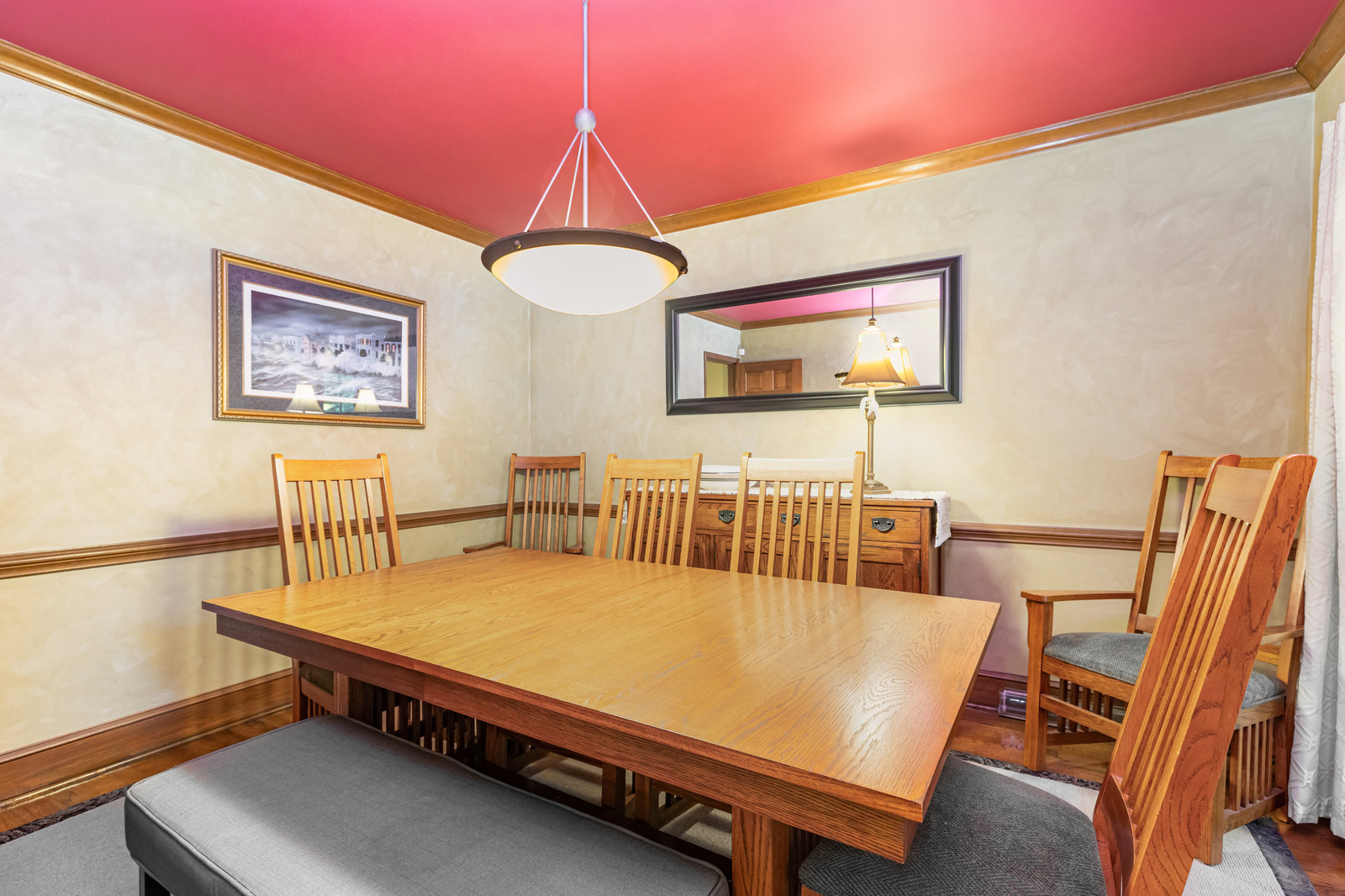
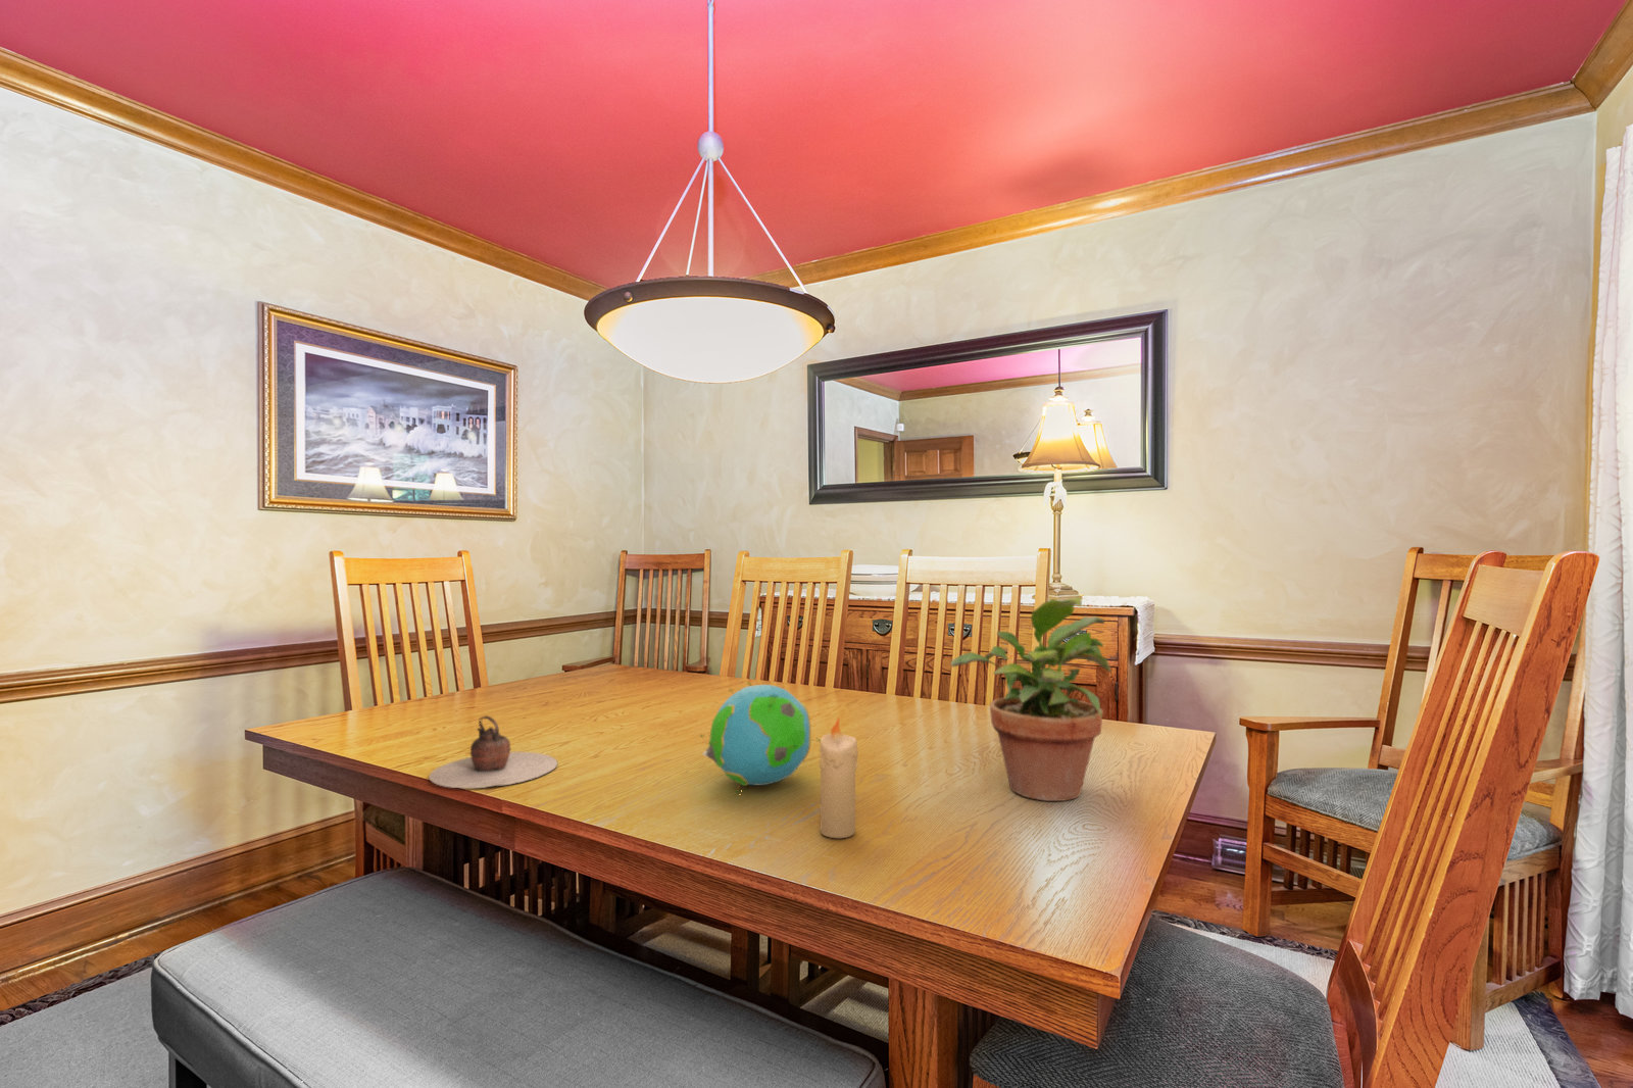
+ decorative ball (759, 733)
+ candle (838, 775)
+ teapot (495, 743)
+ potted plant (1034, 688)
